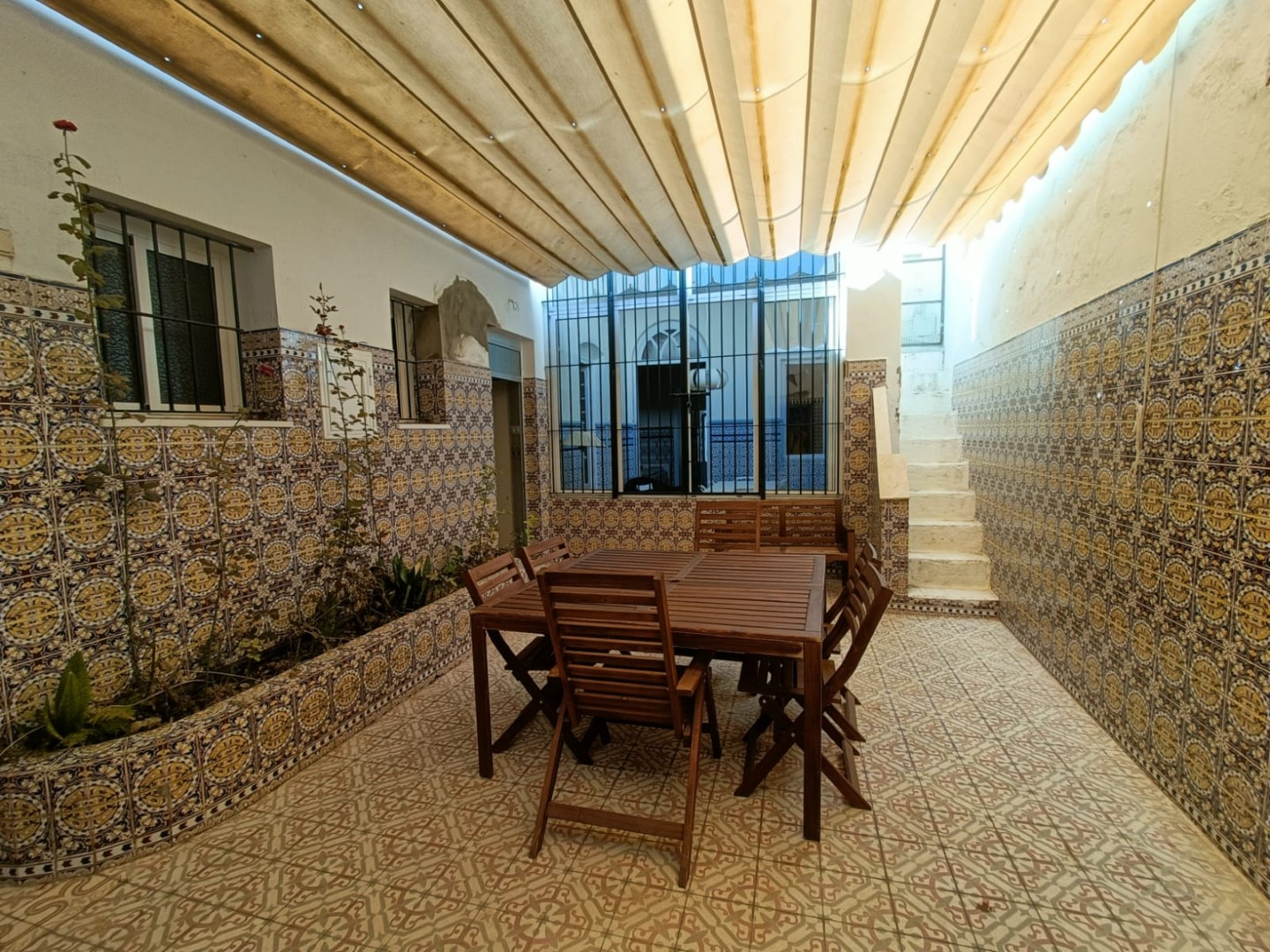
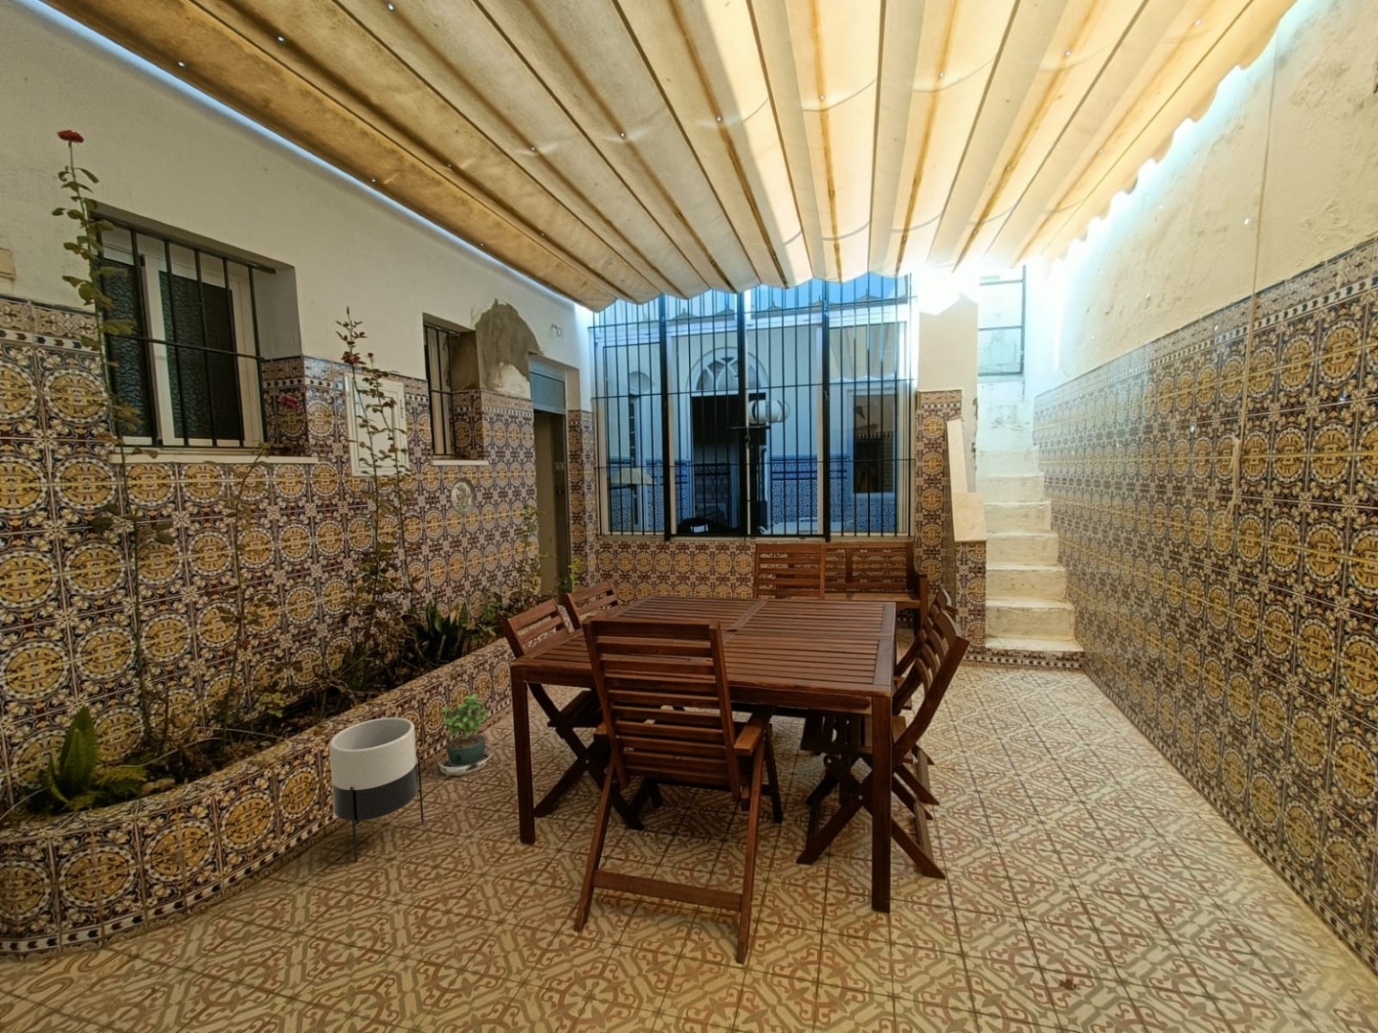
+ decorative plate (462, 496)
+ potted plant (468, 731)
+ planter (375, 785)
